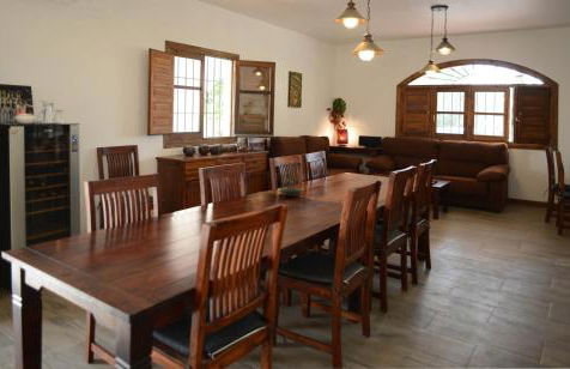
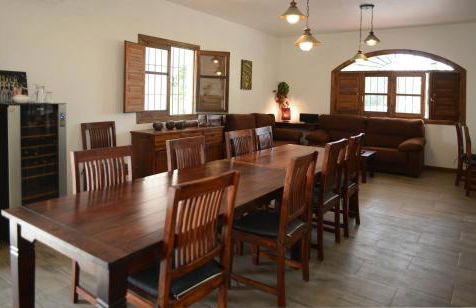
- terrarium (292, 175)
